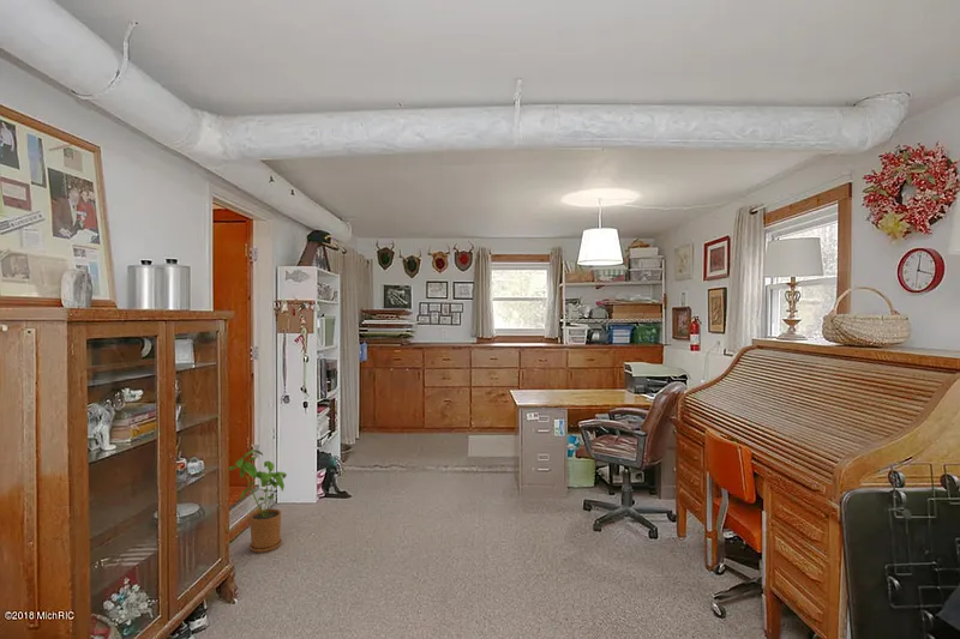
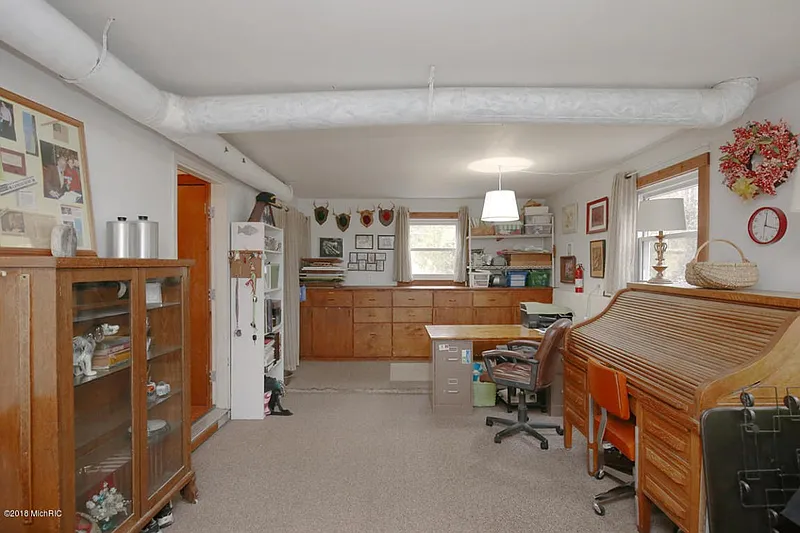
- house plant (263, 498)
